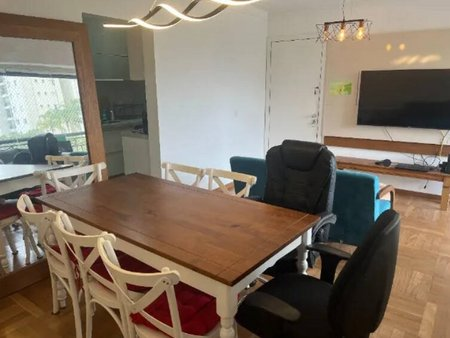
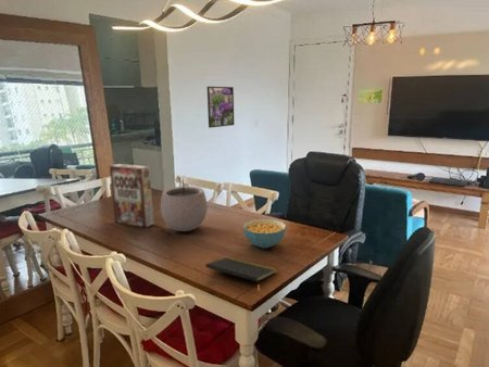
+ notepad (241, 267)
+ cereal bowl (264, 236)
+ cereal box (131, 194)
+ plant pot (184, 201)
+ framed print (221, 106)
